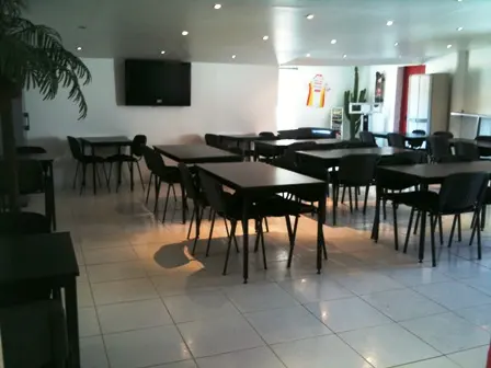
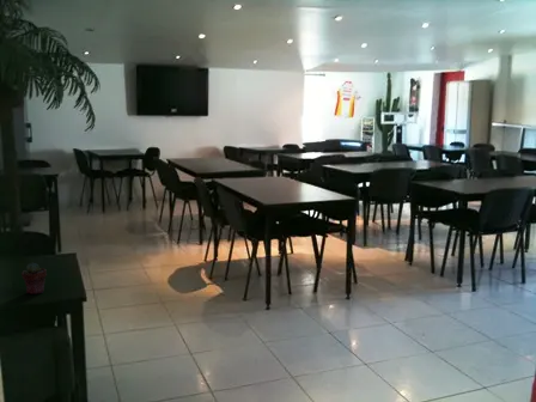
+ potted succulent (34, 276)
